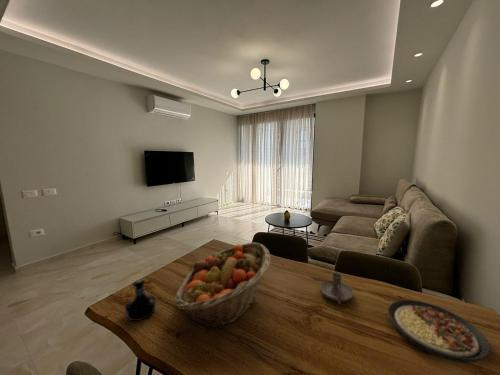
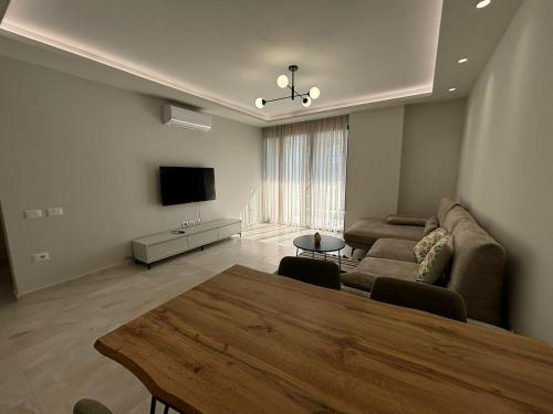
- tequila bottle (140, 296)
- fruit basket (226, 277)
- plate (433, 325)
- candle holder (337, 286)
